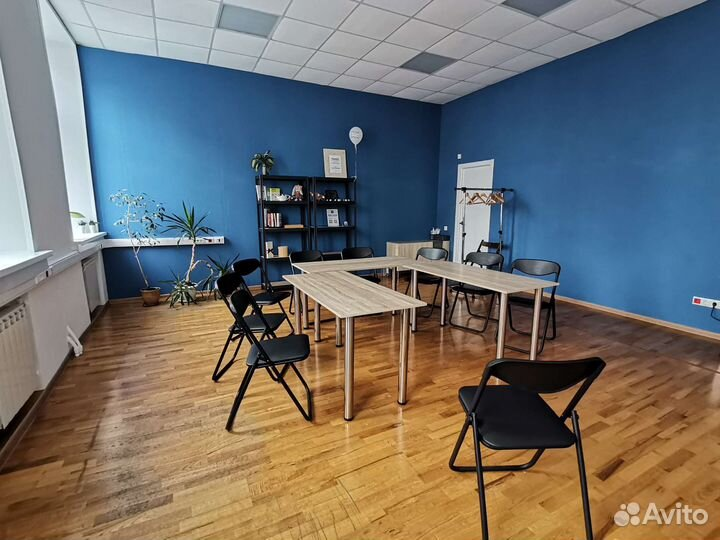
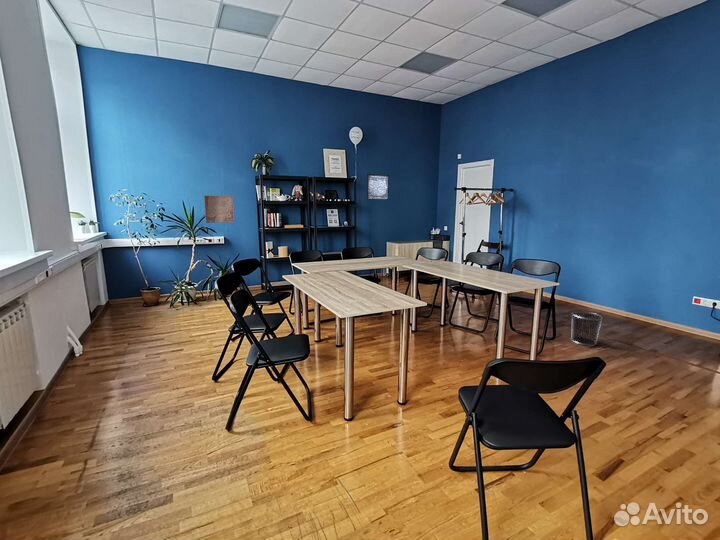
+ waste bin (586, 328)
+ wall art (378, 187)
+ wall art (219, 209)
